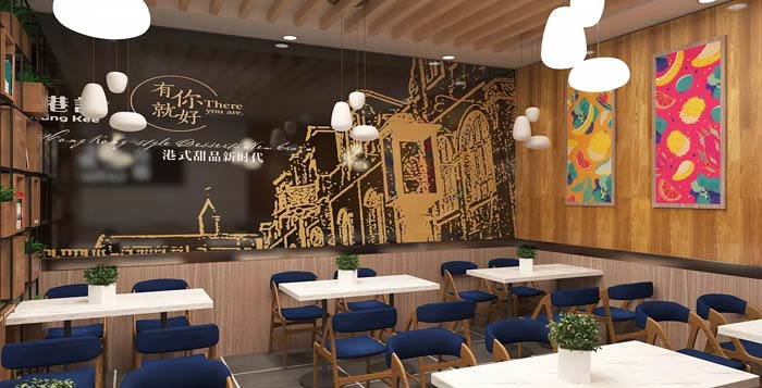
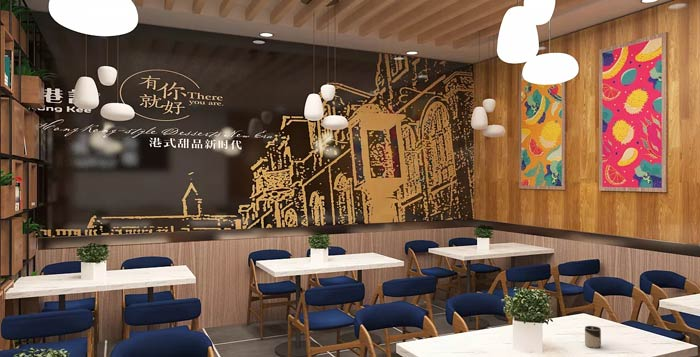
+ cup (593, 336)
